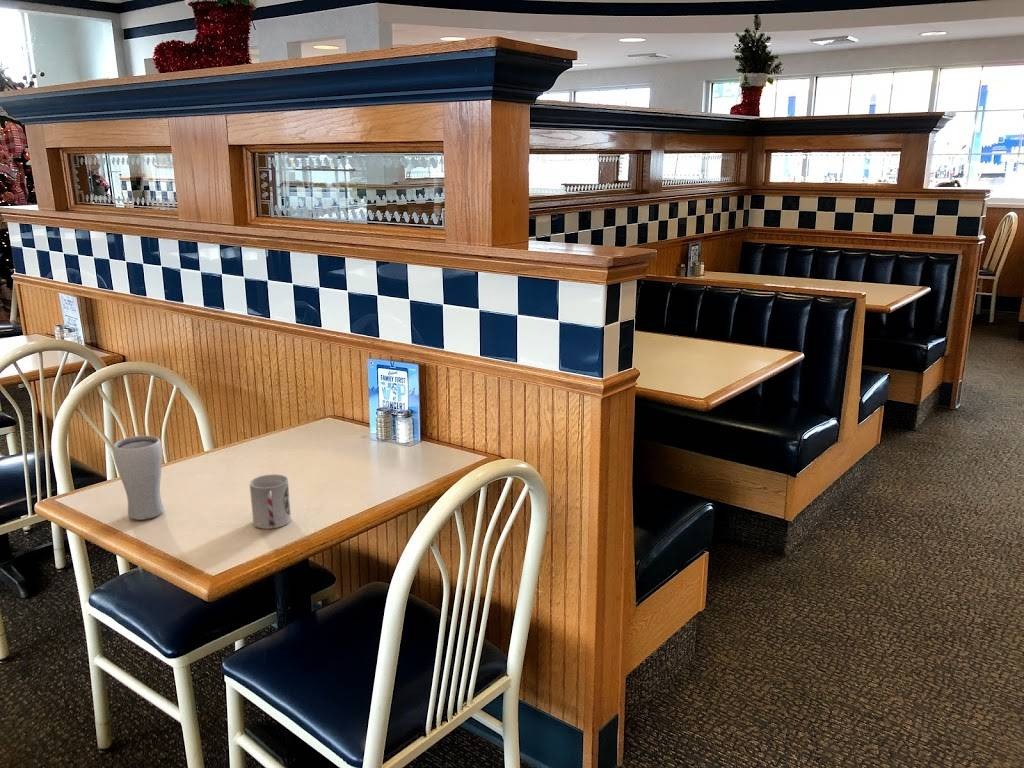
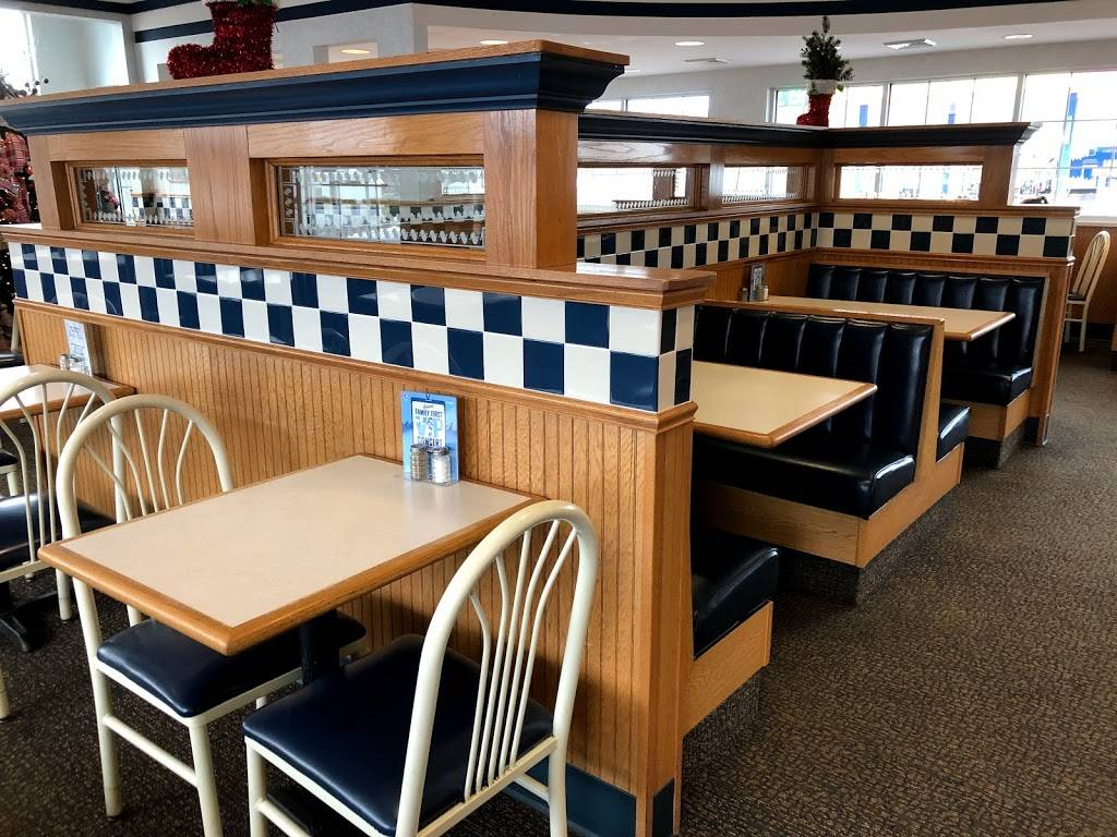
- drinking glass (141, 478)
- cup (270, 504)
